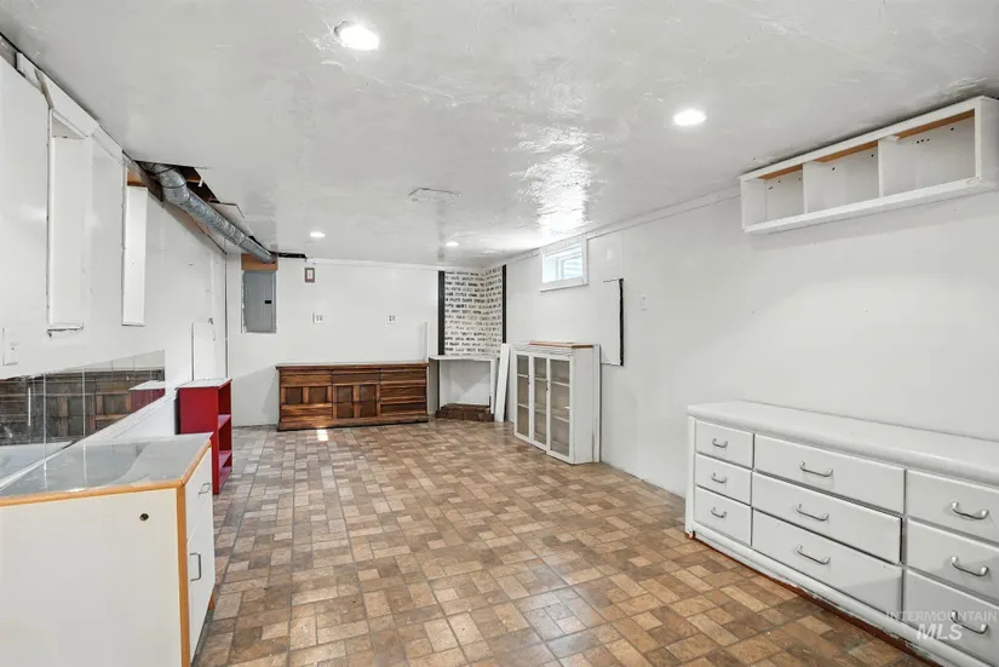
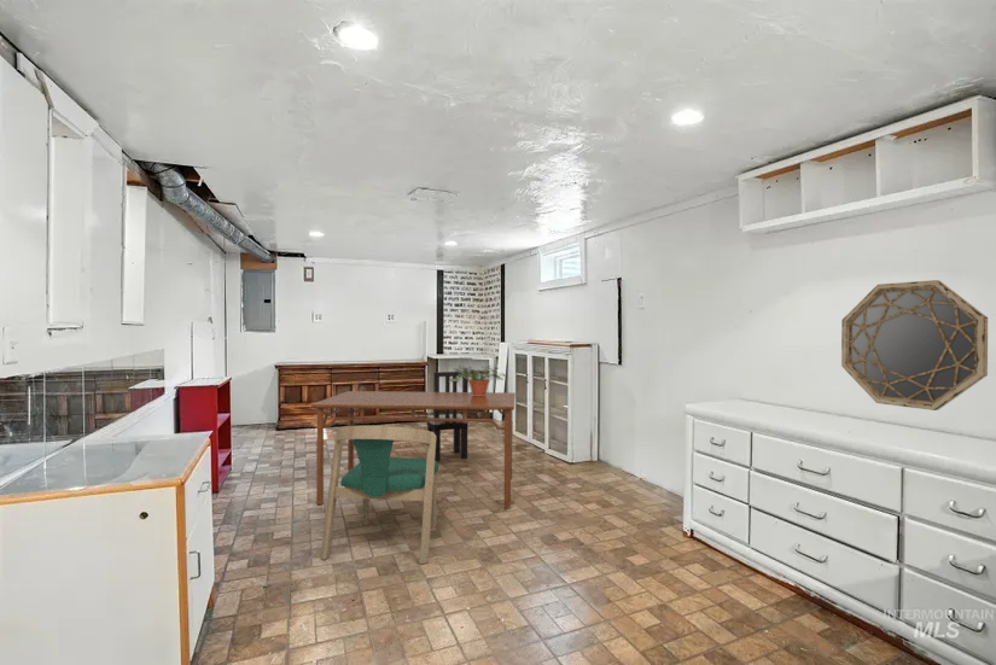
+ potted plant (477, 379)
+ home mirror (905, 344)
+ dining table (421, 420)
+ dining chair (447, 413)
+ dining chair (388, 478)
